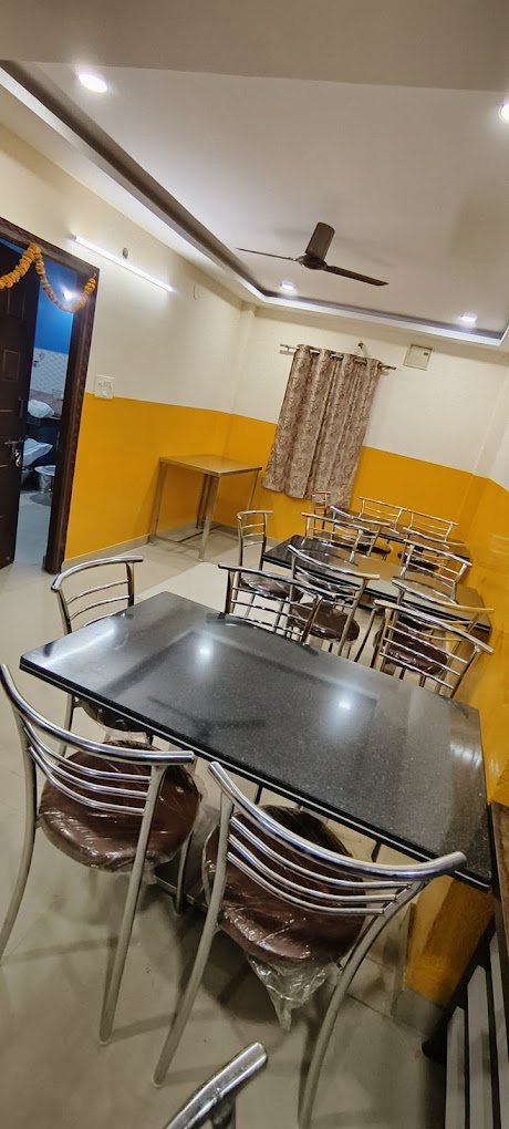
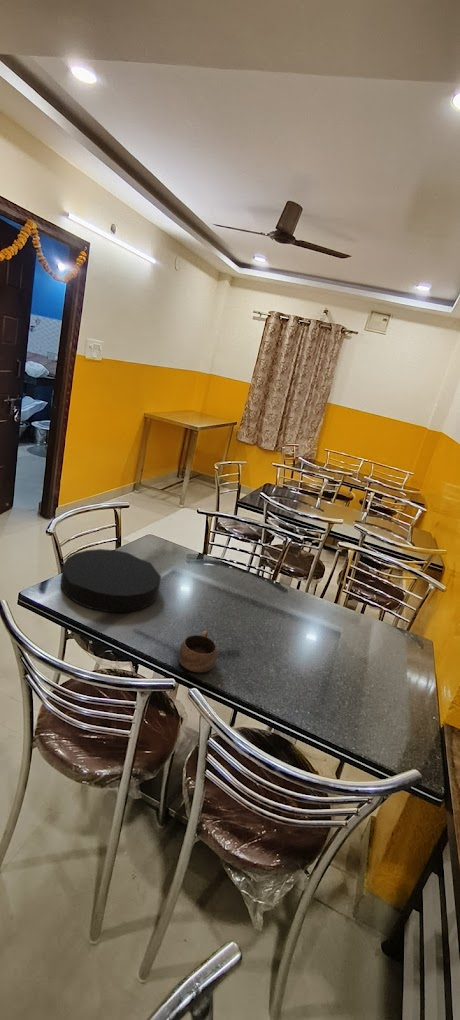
+ cup (200, 650)
+ plate (112, 578)
